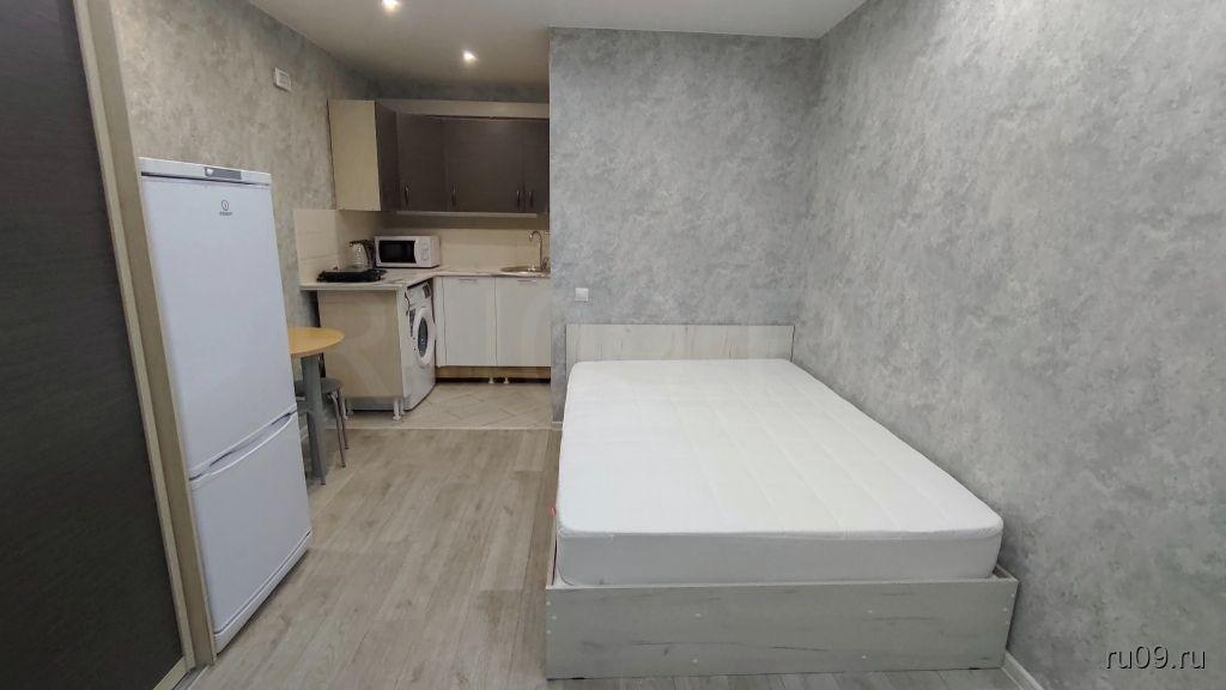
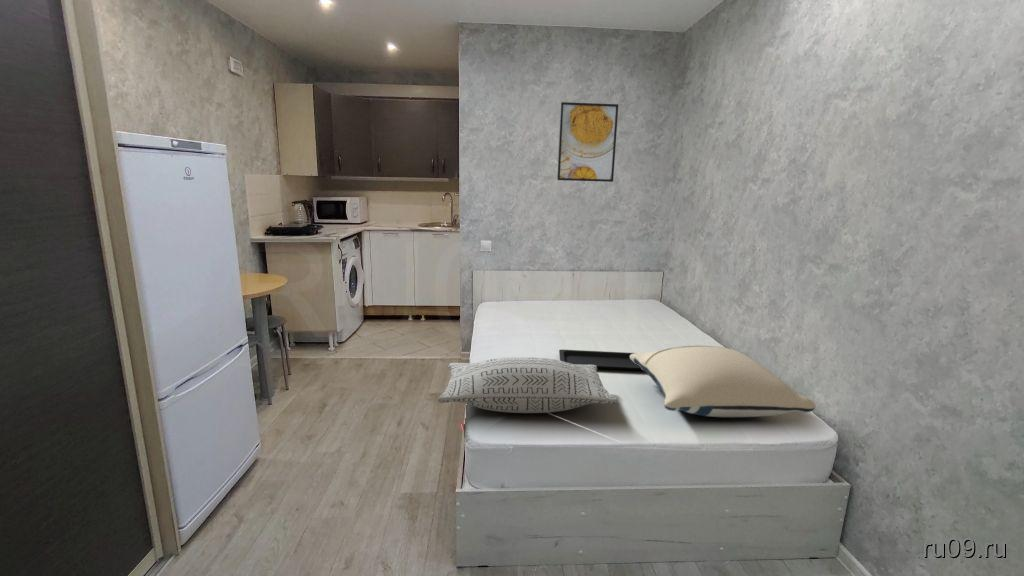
+ pillow (525, 384)
+ pillow (709, 378)
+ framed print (587, 142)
+ serving tray (605, 360)
